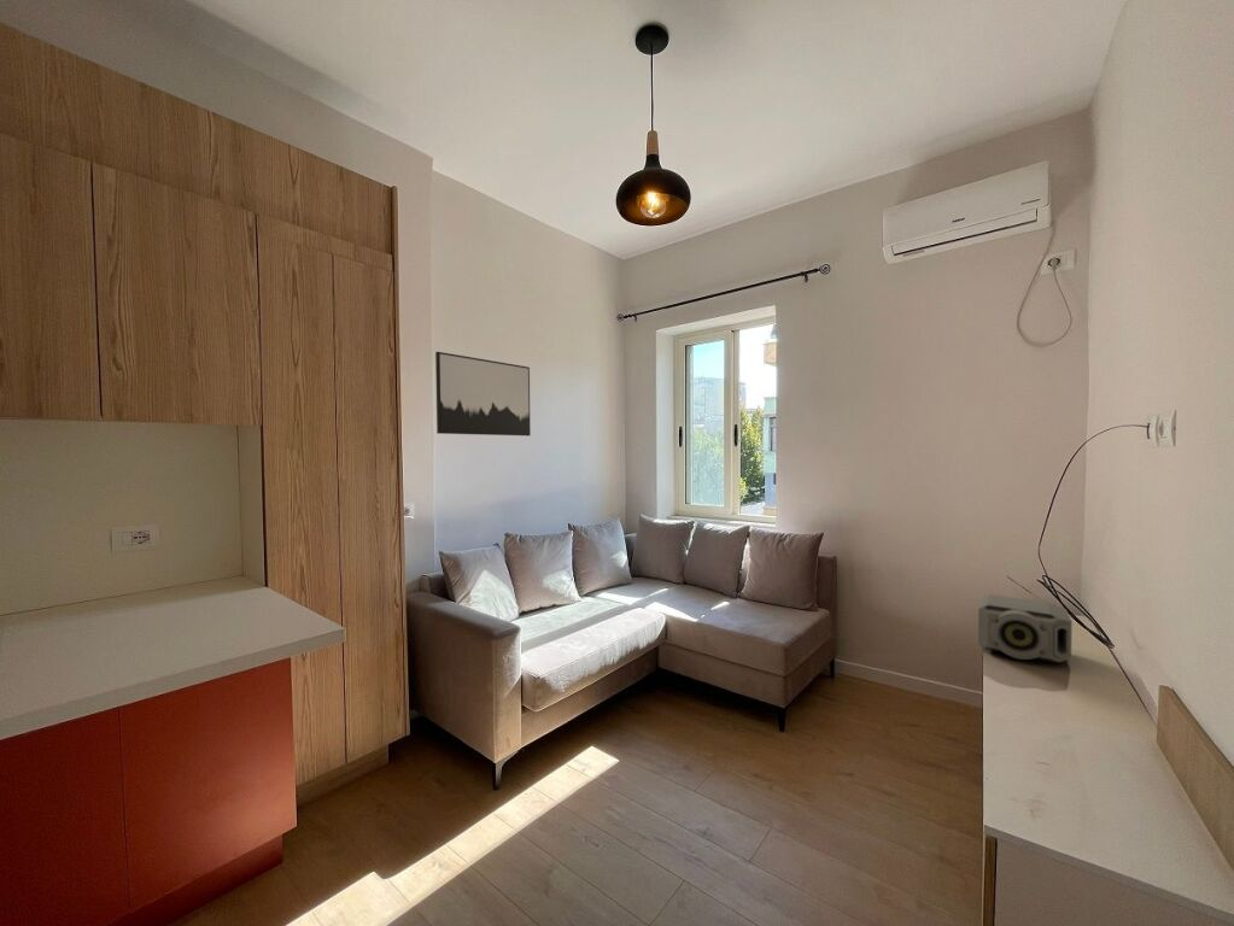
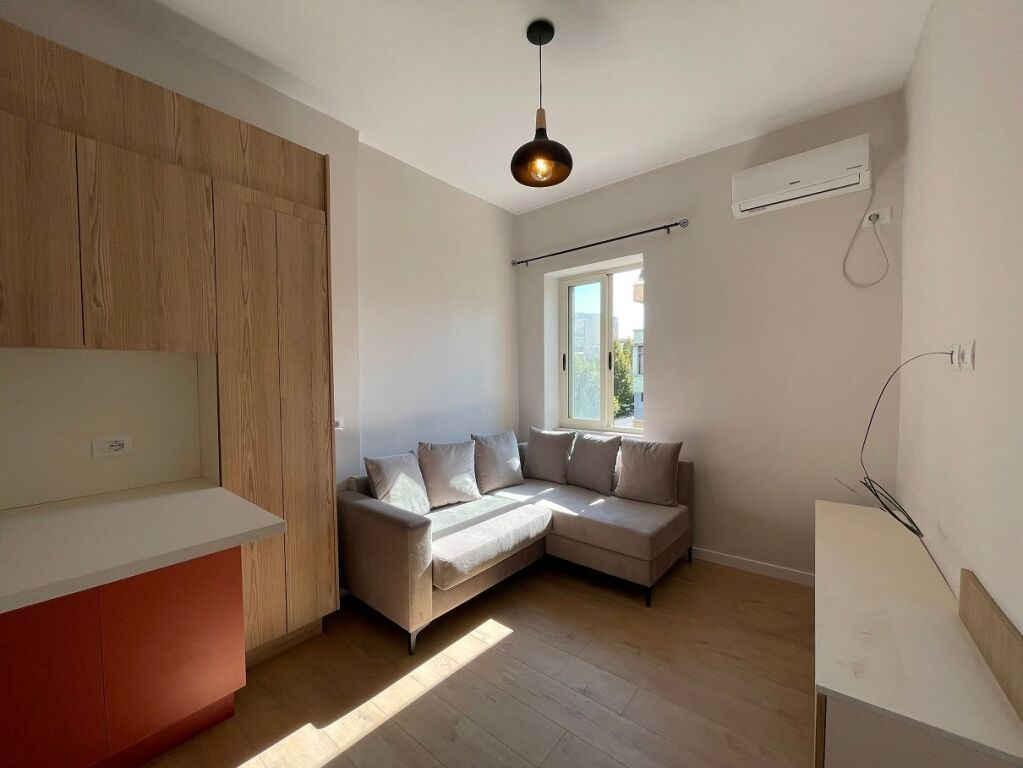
- speaker (1022, 628)
- wall art (486, 397)
